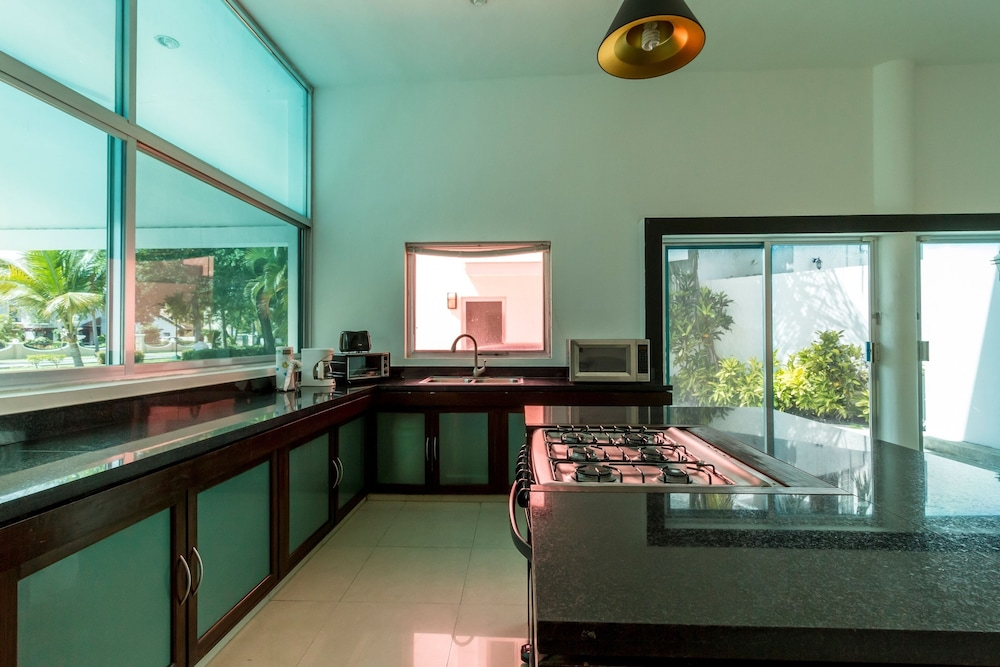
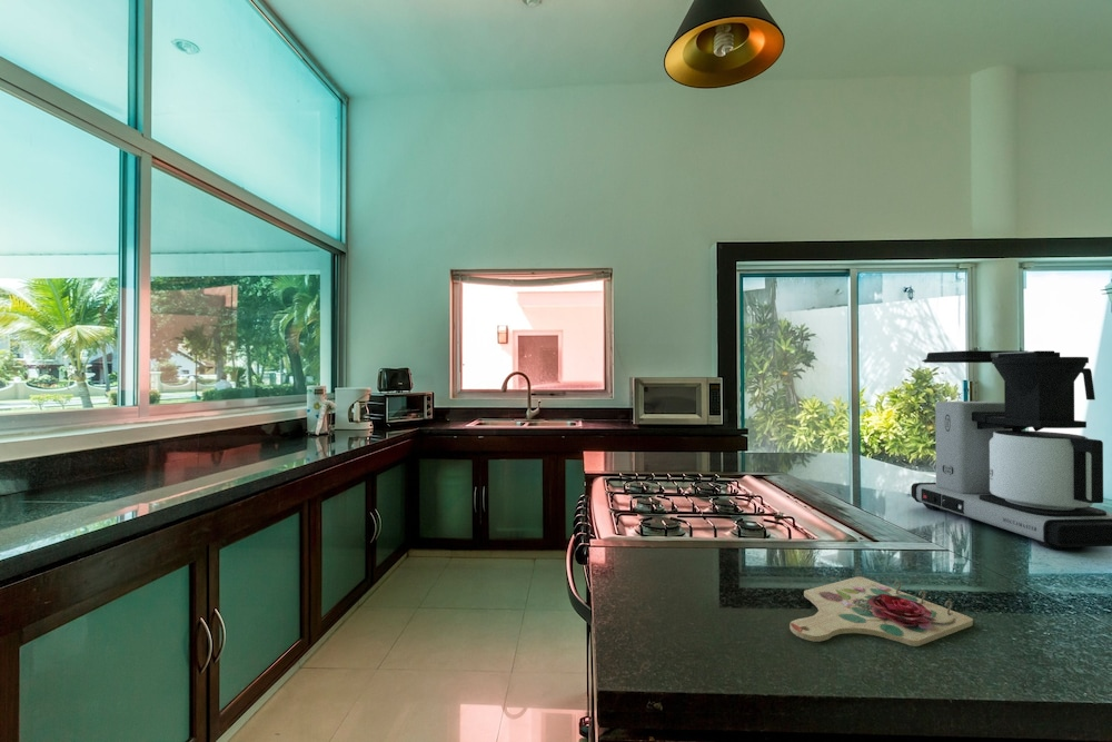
+ coffee maker (1014, 437)
+ cutting board (858, 606)
